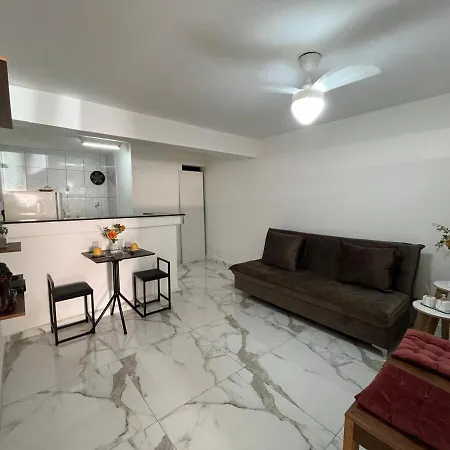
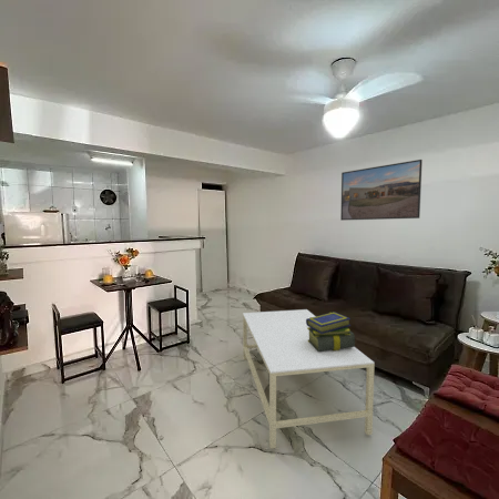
+ coffee table (293, 360)
+ stack of books (329, 330)
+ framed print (377, 193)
